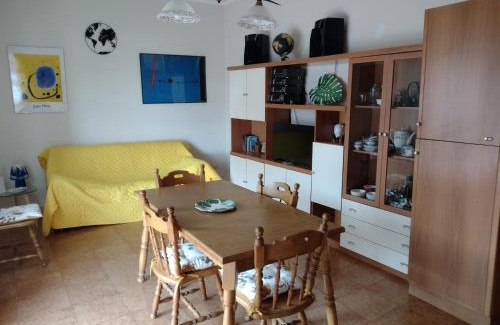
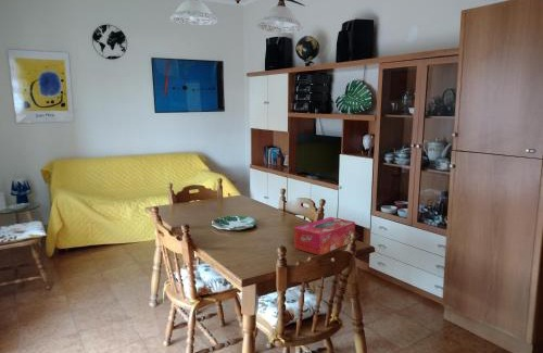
+ tissue box (325, 235)
